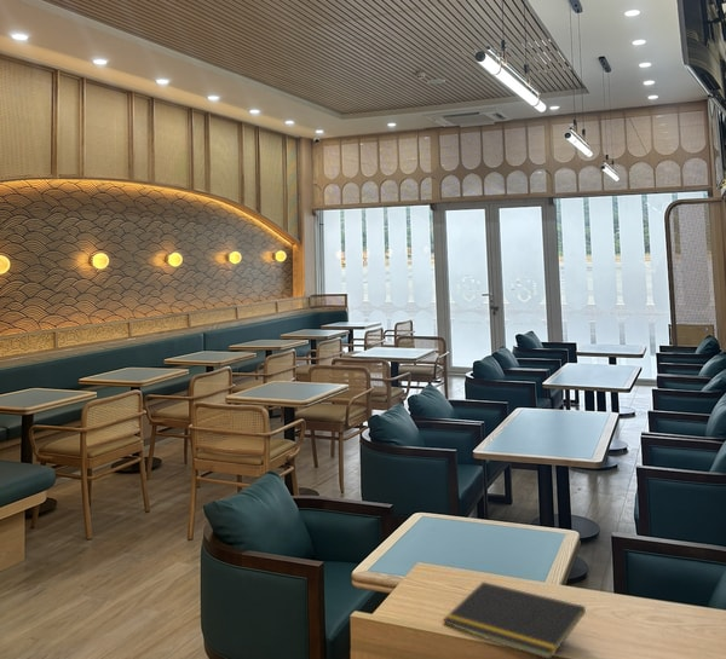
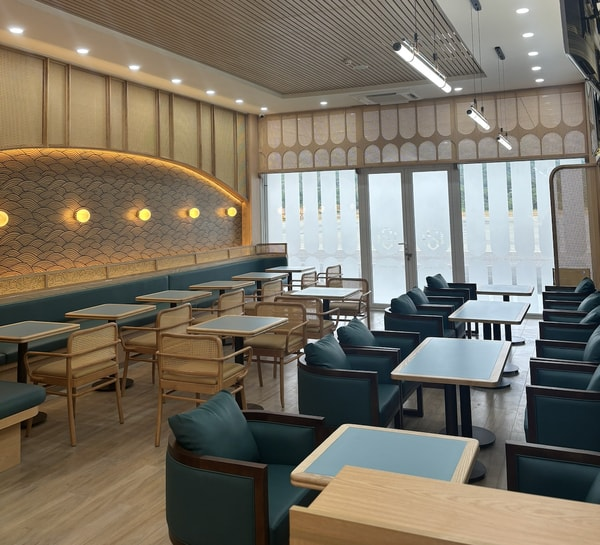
- notepad (513, 615)
